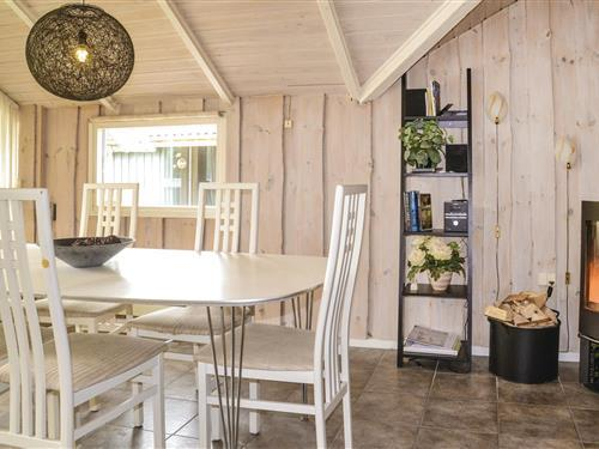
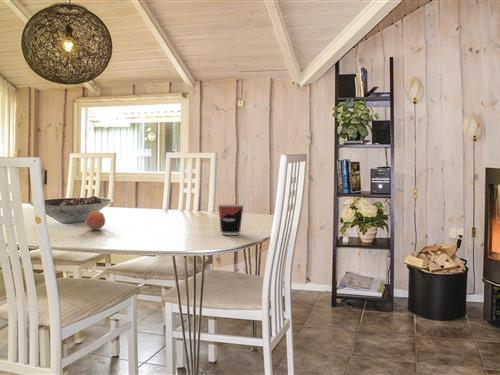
+ cup (230, 219)
+ fruit (95, 220)
